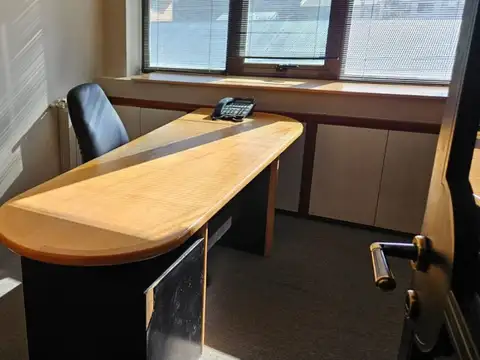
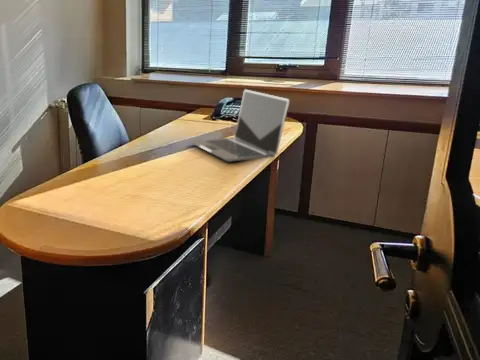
+ laptop (237, 122)
